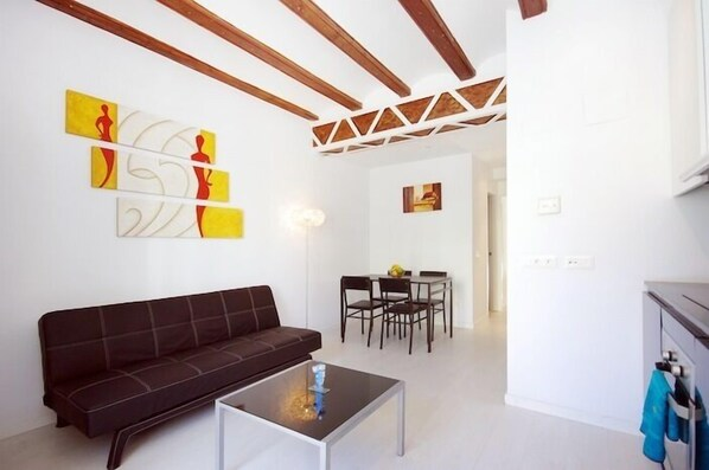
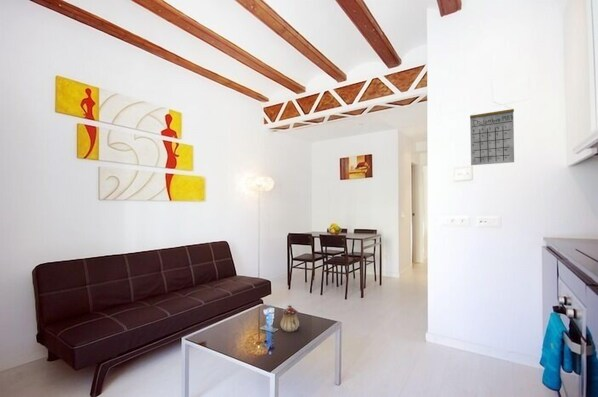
+ calendar (491, 131)
+ teapot (290, 317)
